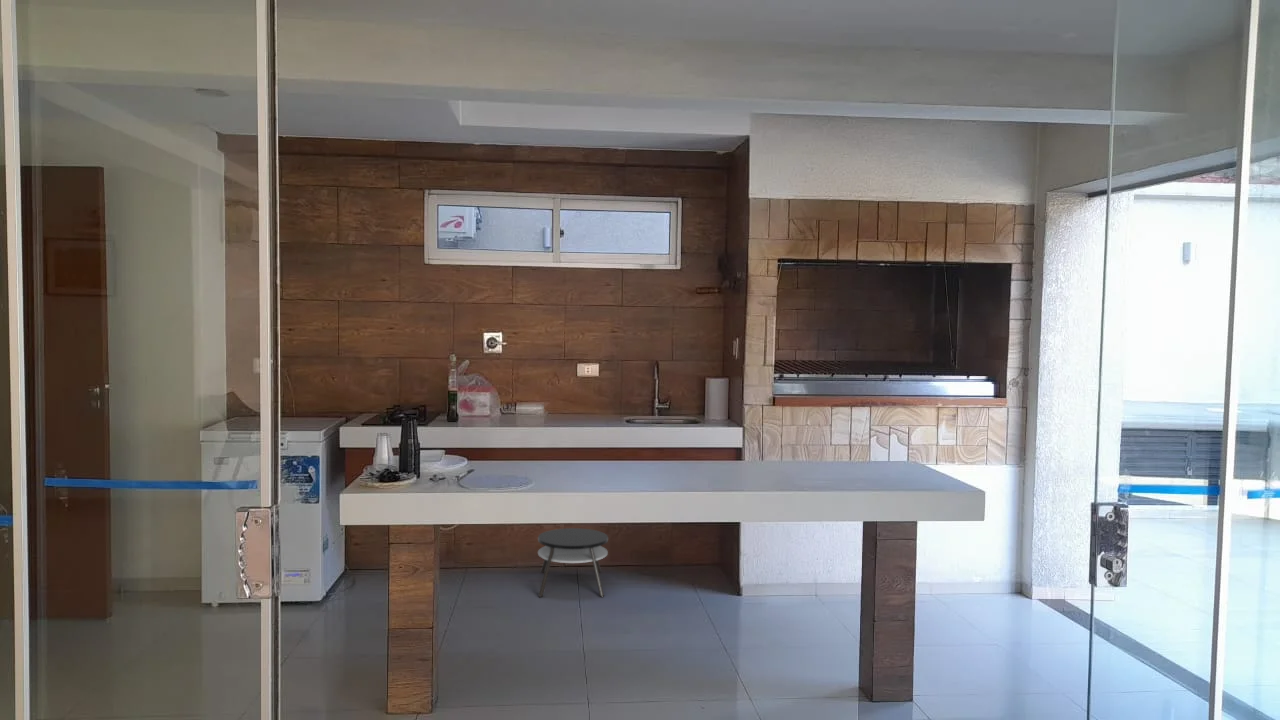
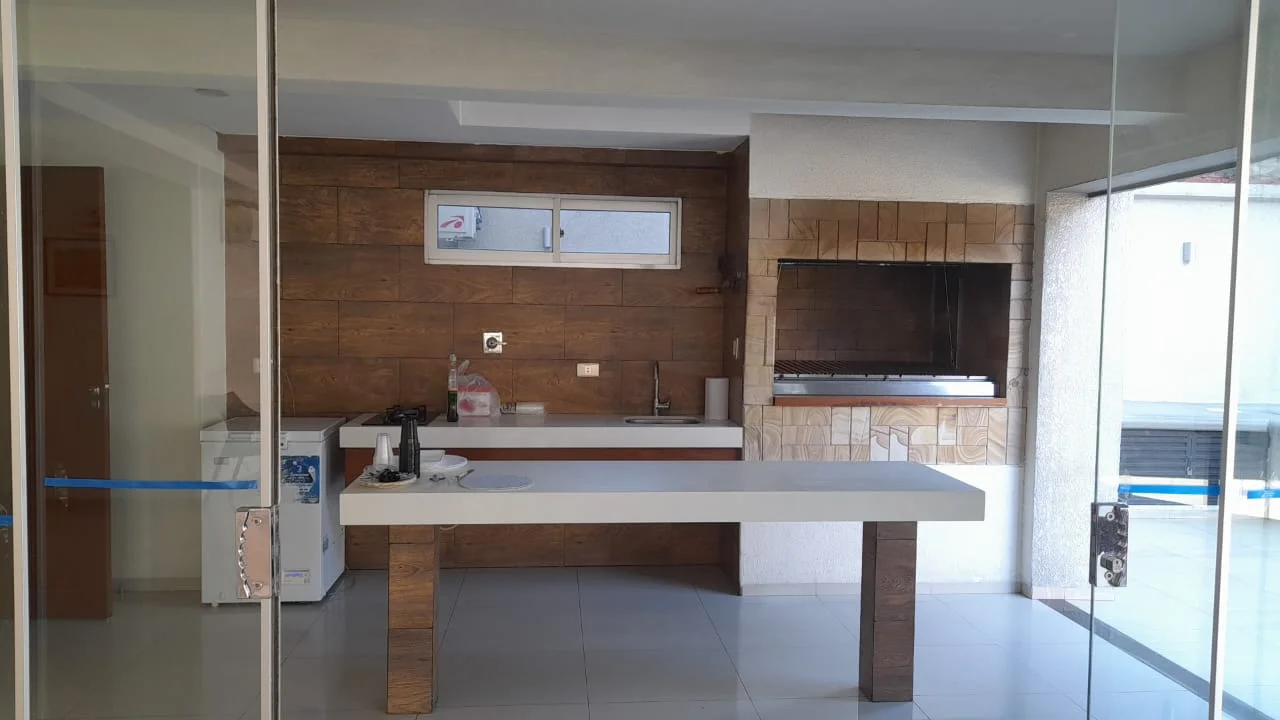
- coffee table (572, 559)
